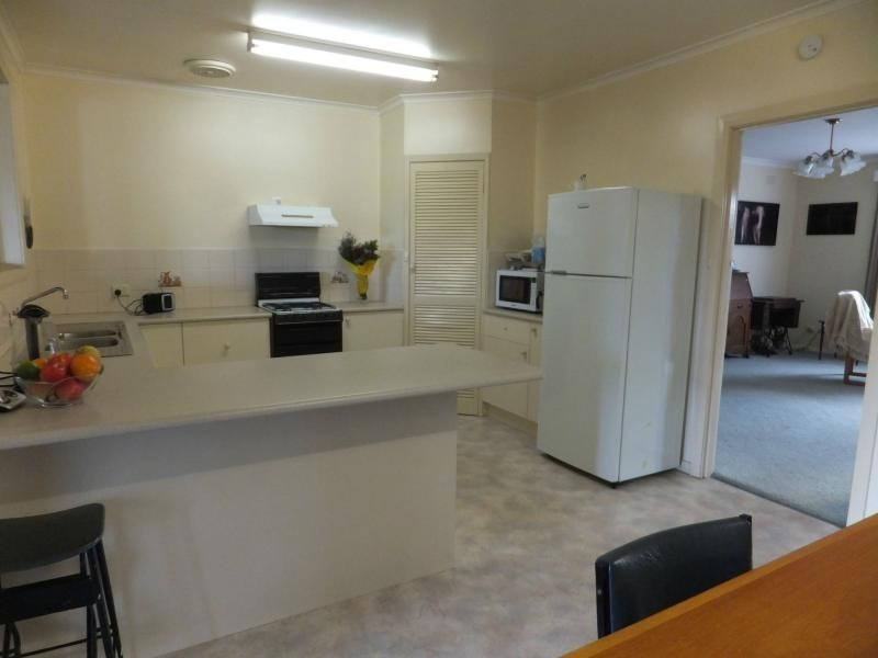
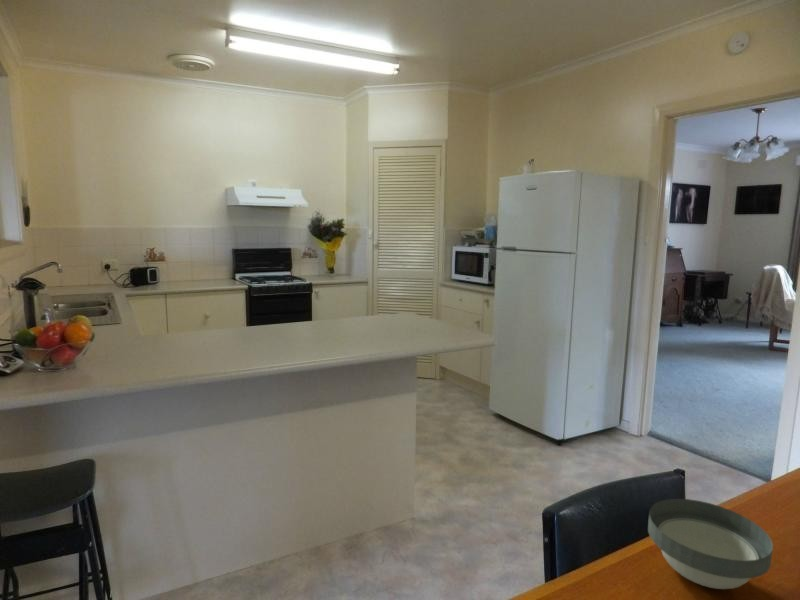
+ bowl (705, 549)
